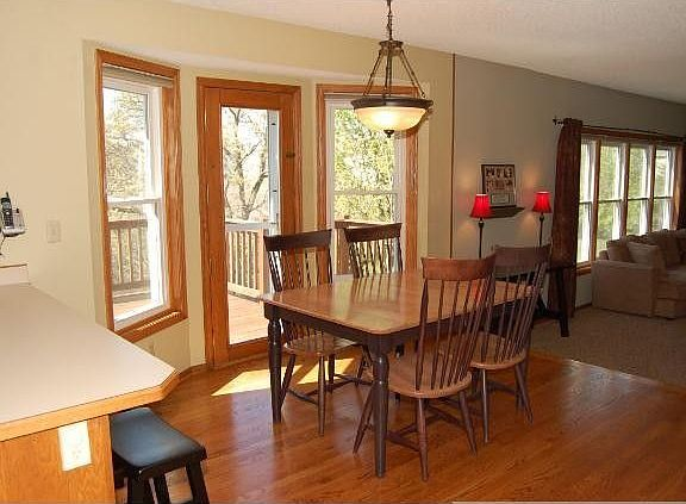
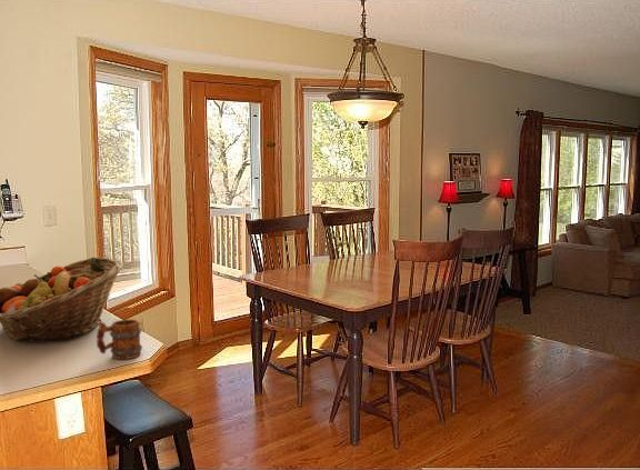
+ mug (119, 338)
+ fruit basket (58, 296)
